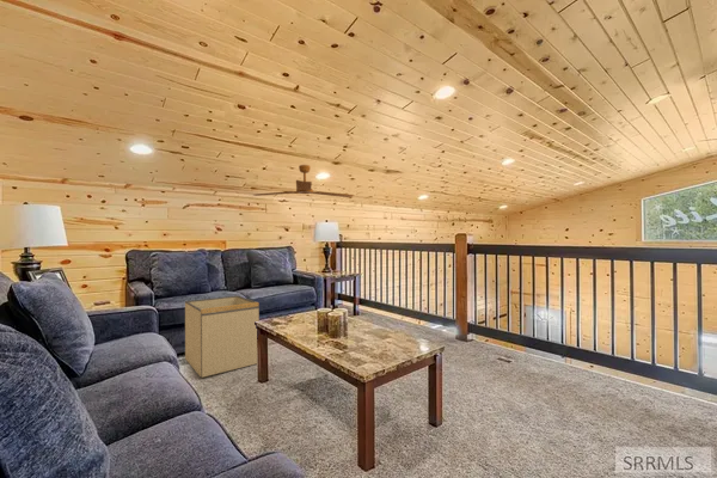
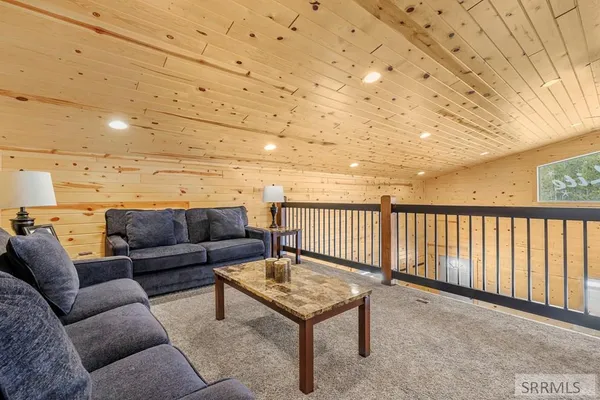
- storage bin (221, 331)
- ceiling fan (304, 177)
